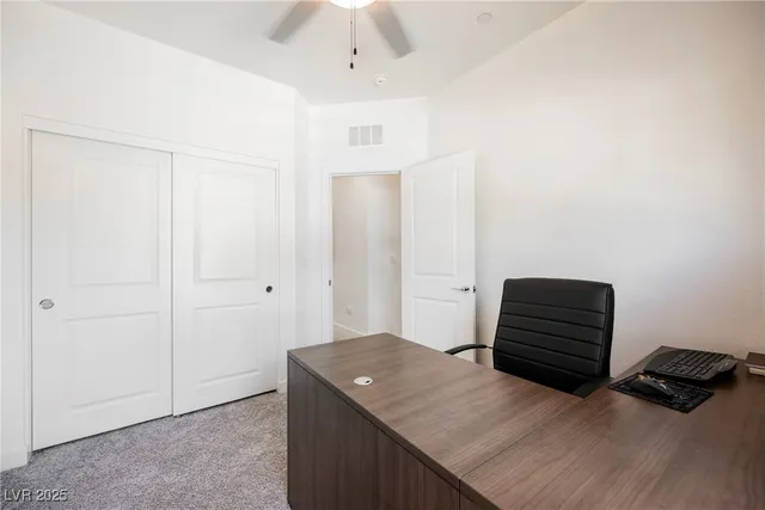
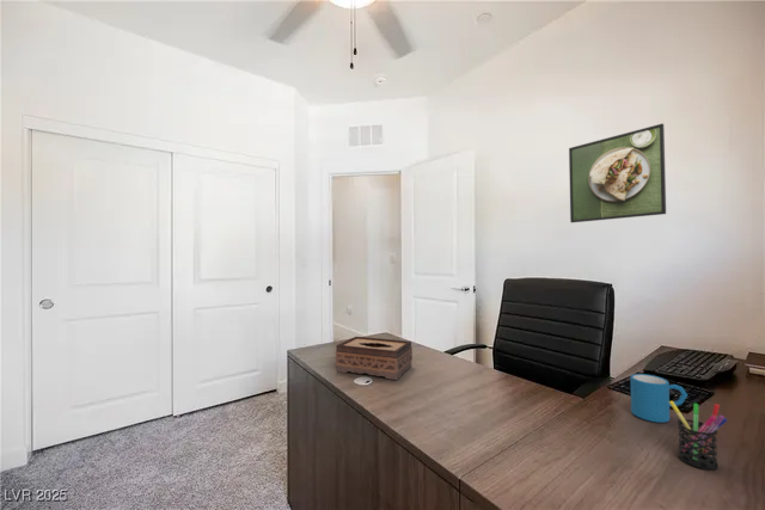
+ tissue box (374, 356)
+ pen holder (698, 430)
+ mug (659, 398)
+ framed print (612, 177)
